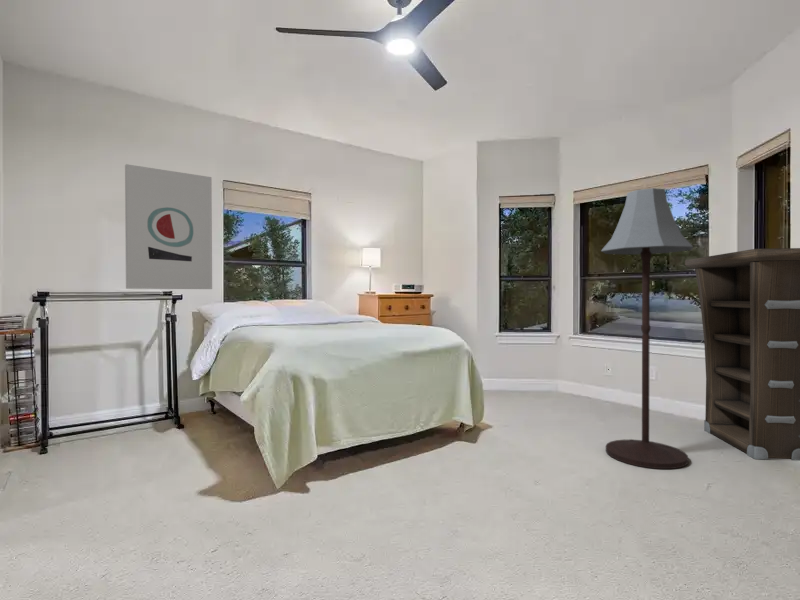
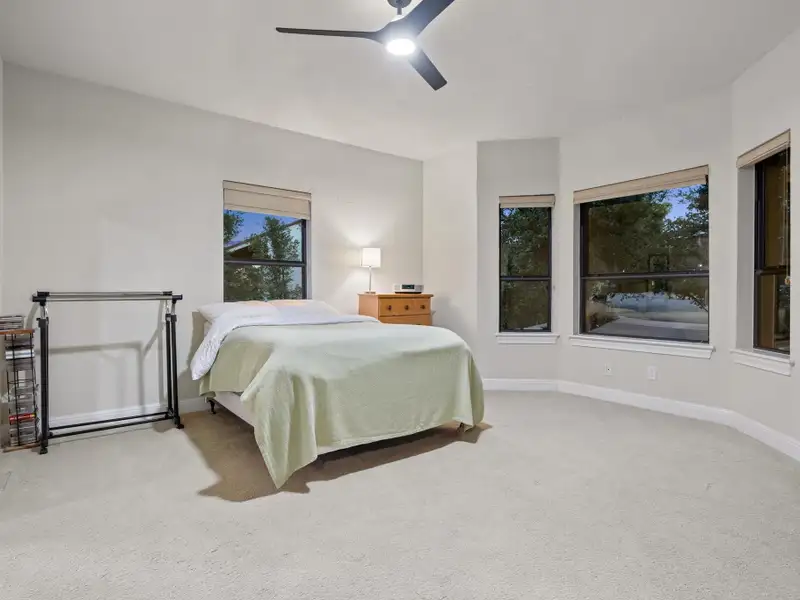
- cabinet (744, 349)
- floor lamp (645, 324)
- wall art (170, 230)
